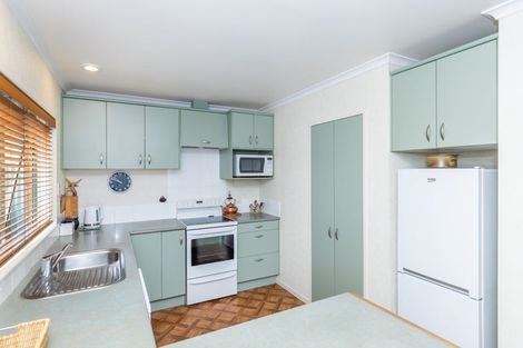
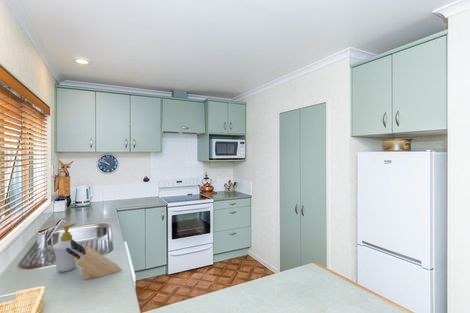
+ soap bottle (66, 247)
+ knife block (94, 256)
